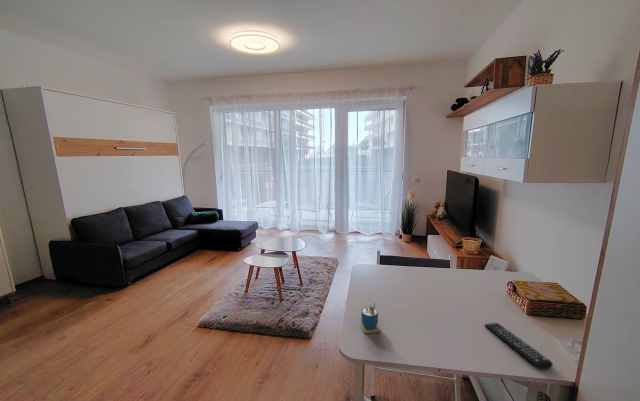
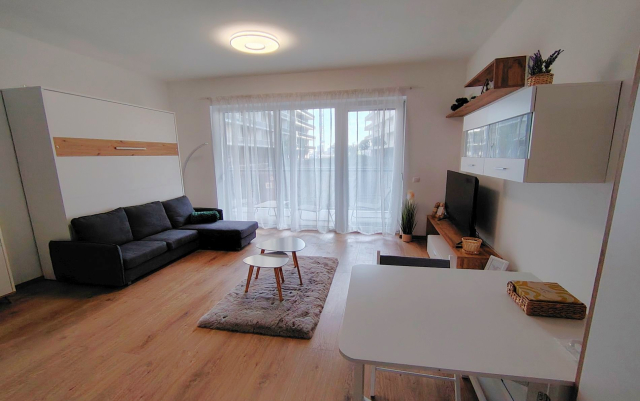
- cup (369, 313)
- remote control (514, 343)
